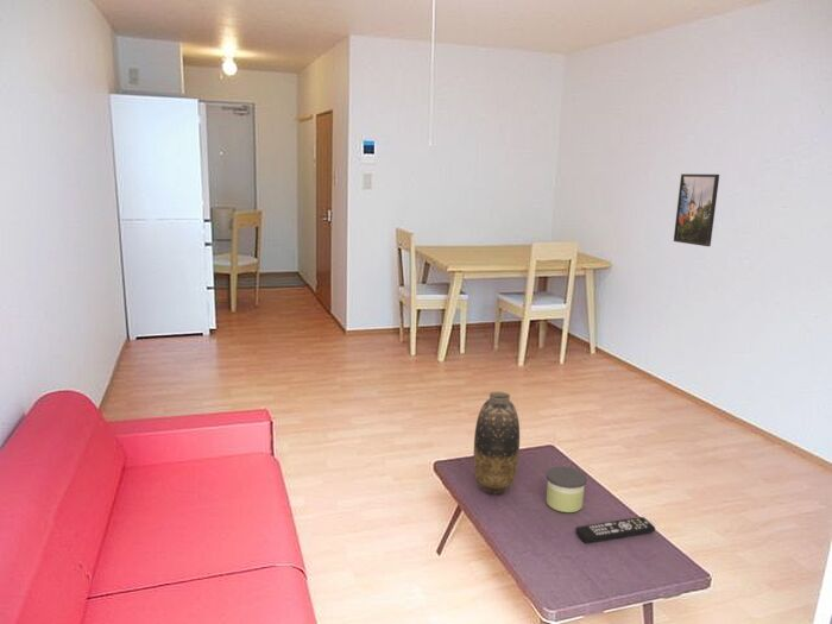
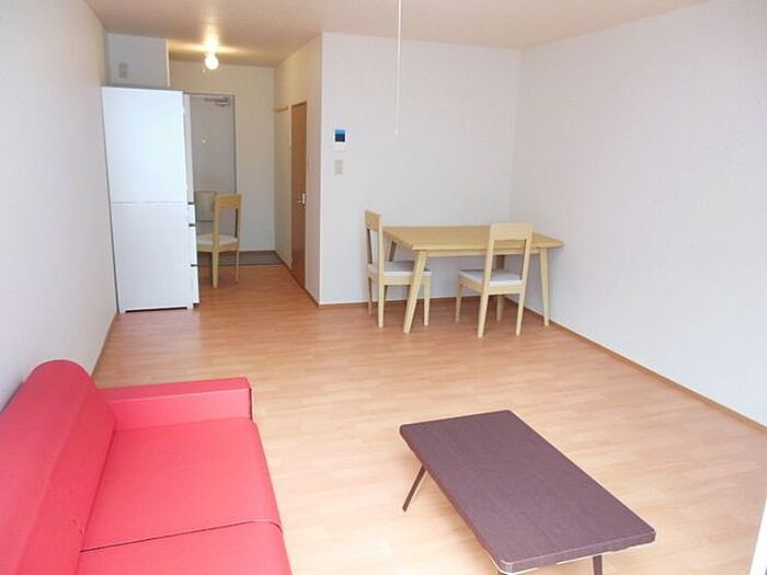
- remote control (614, 529)
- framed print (695, 209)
- candle (565, 490)
- vase (496, 443)
